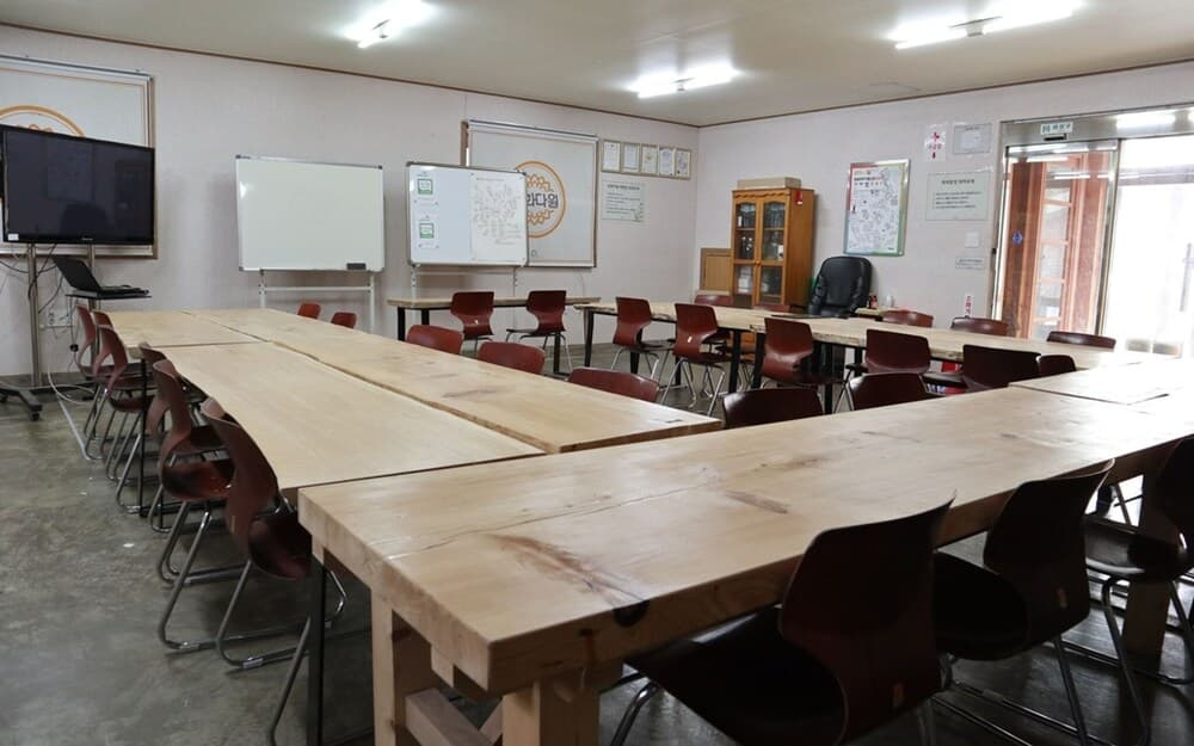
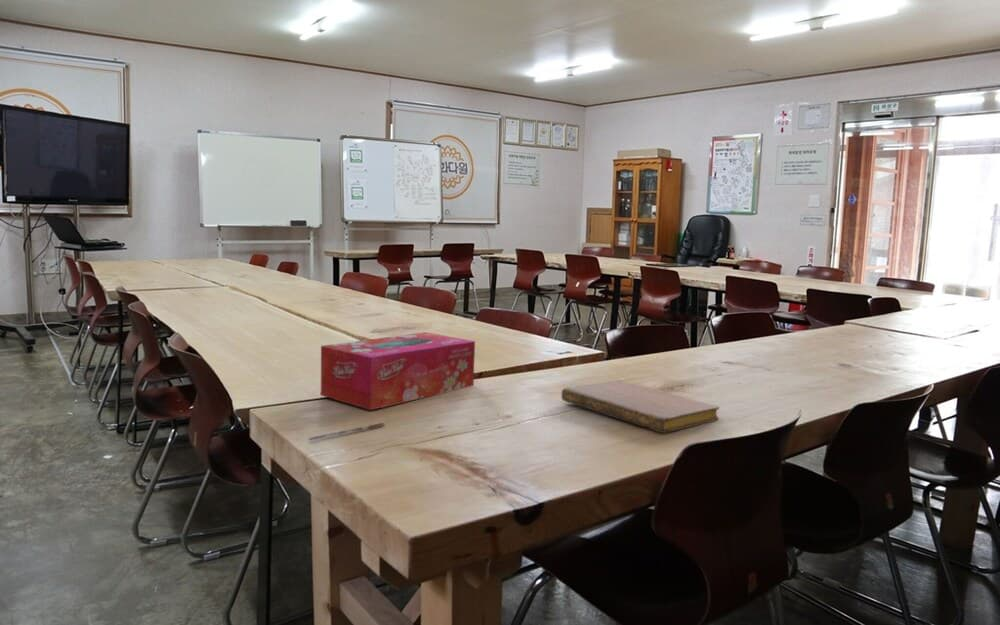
+ notebook (638, 403)
+ pen (347, 431)
+ tissue box (401, 366)
